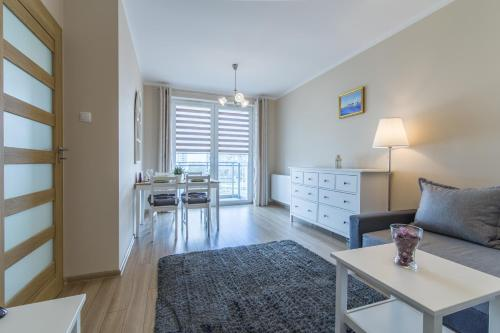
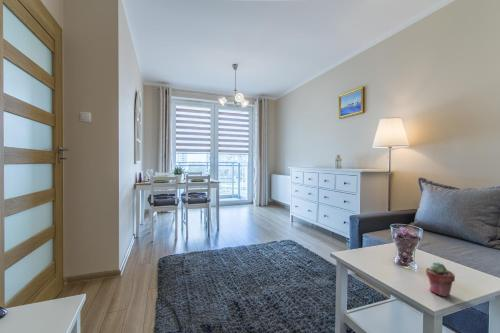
+ potted succulent (439, 277)
